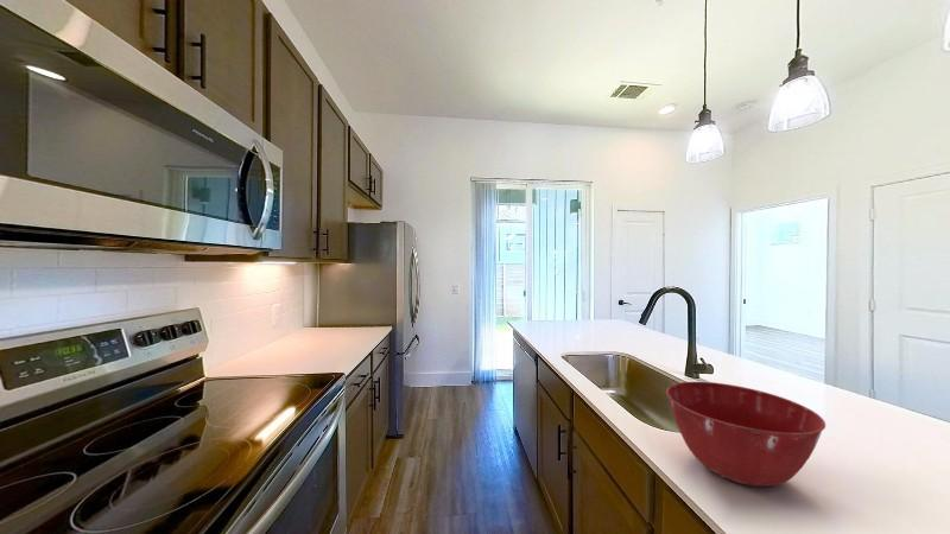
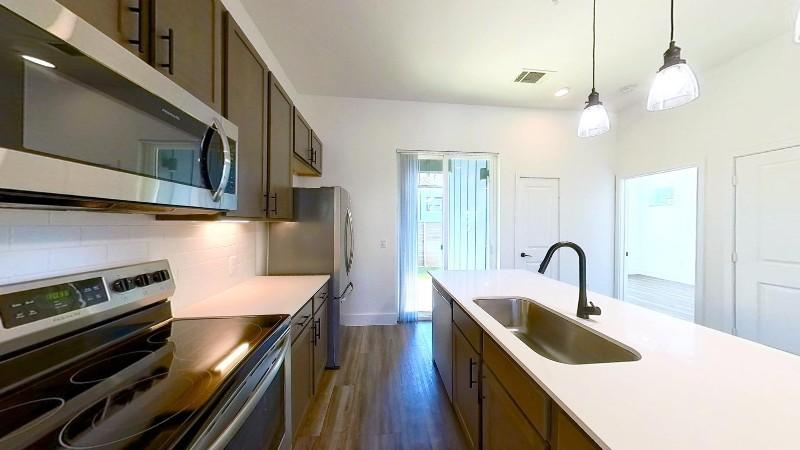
- mixing bowl (736, 434)
